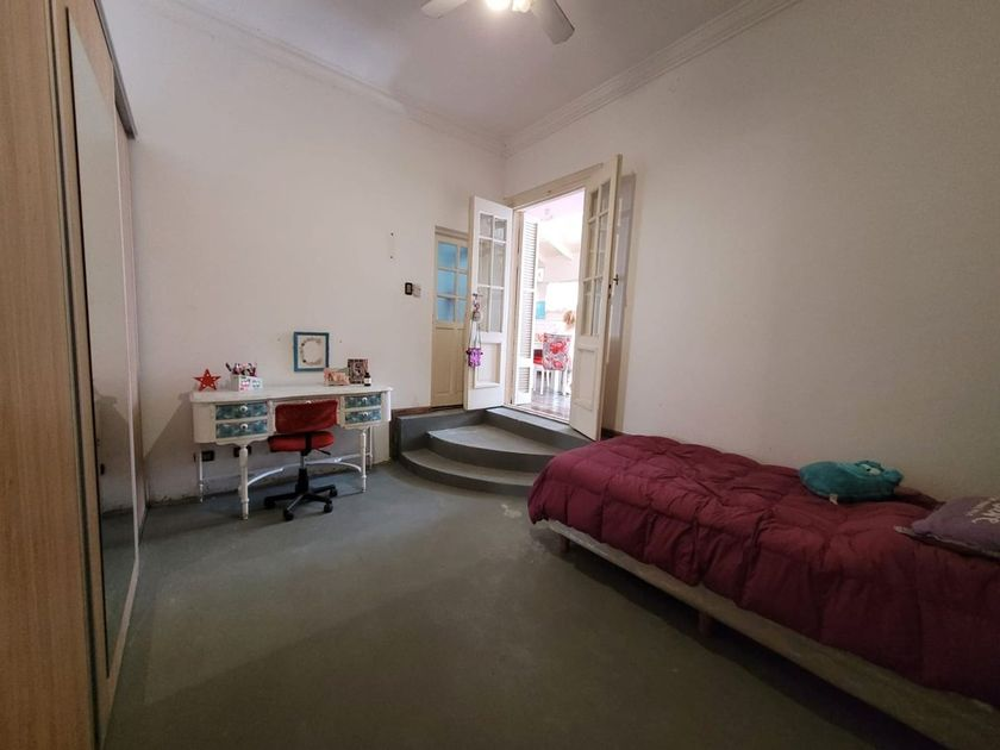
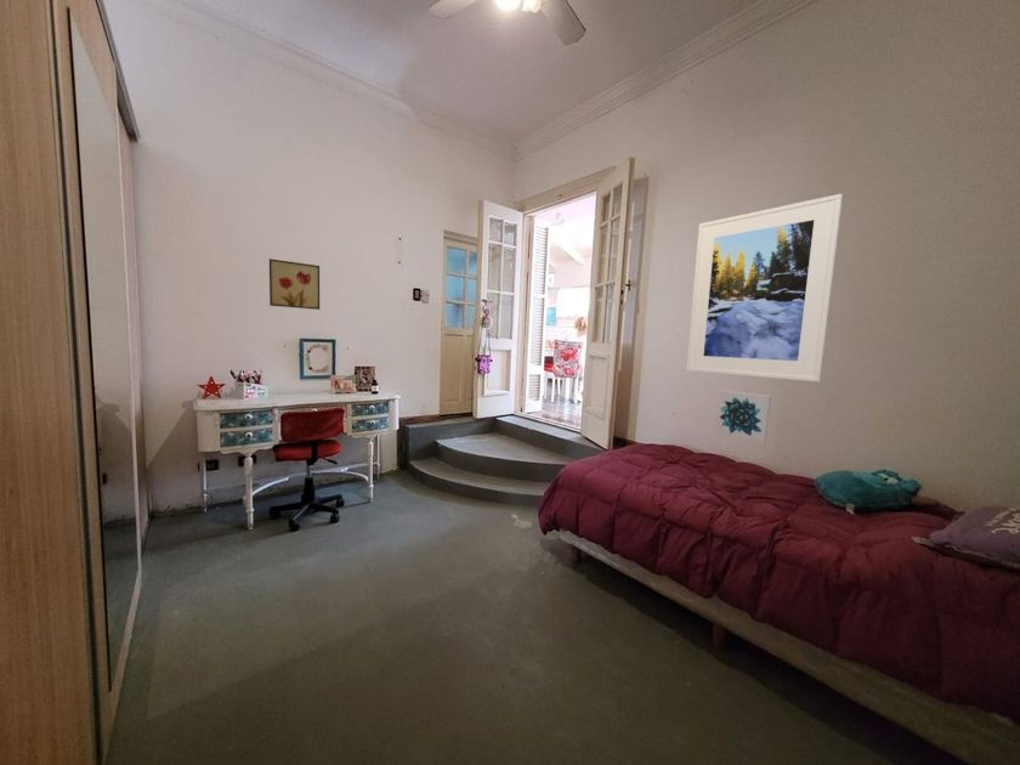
+ wall art (742, 415)
+ wall art (295, 284)
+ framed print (753, 294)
